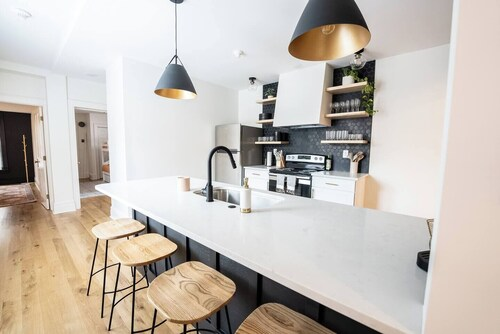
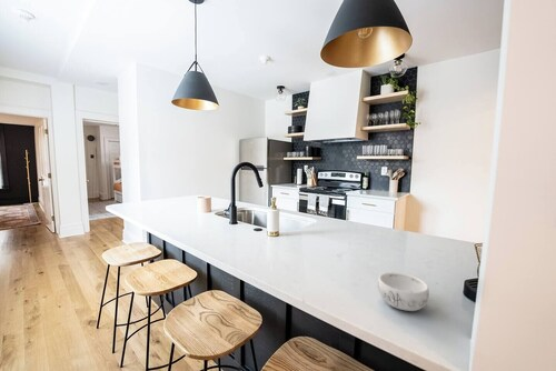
+ decorative bowl (400, 290)
